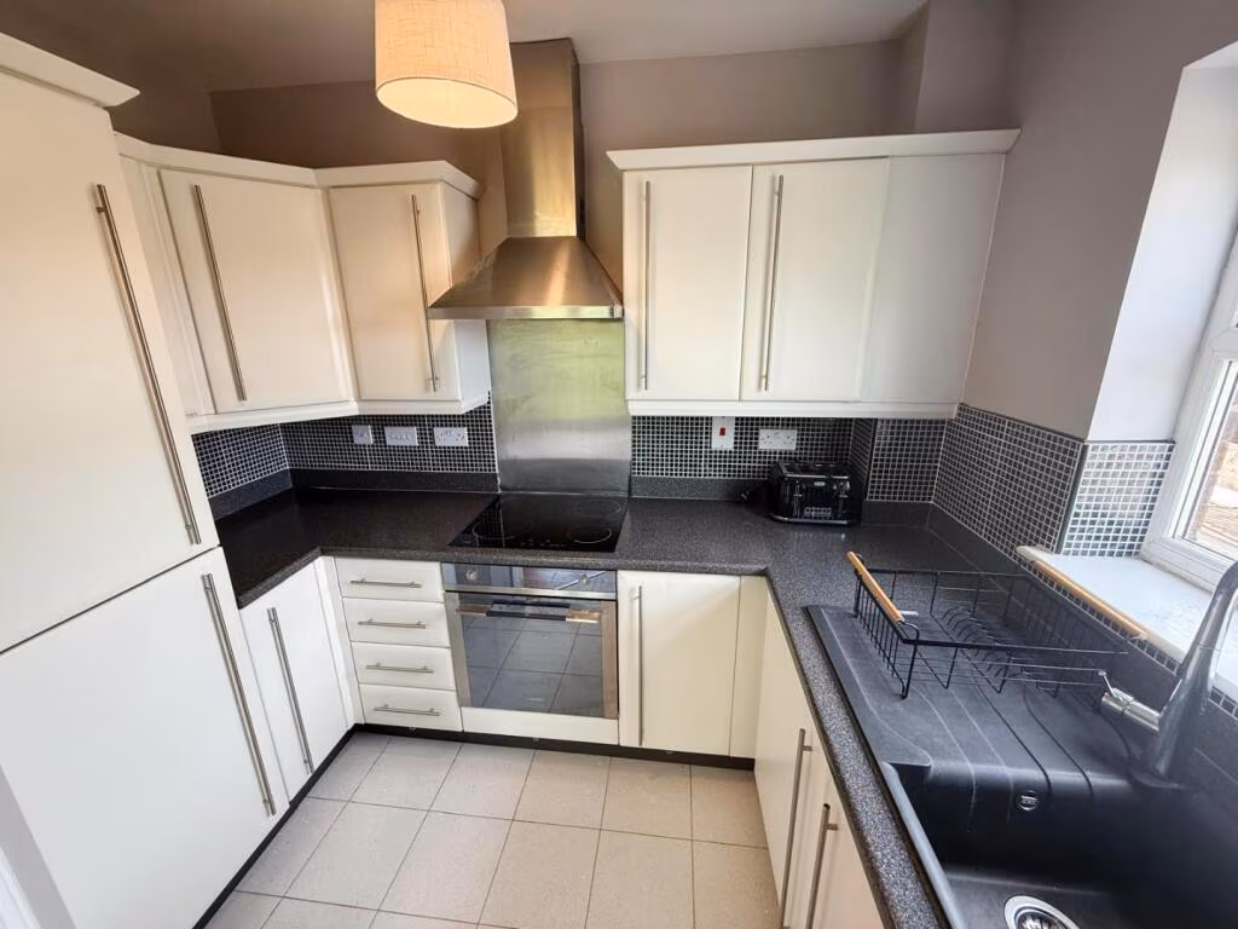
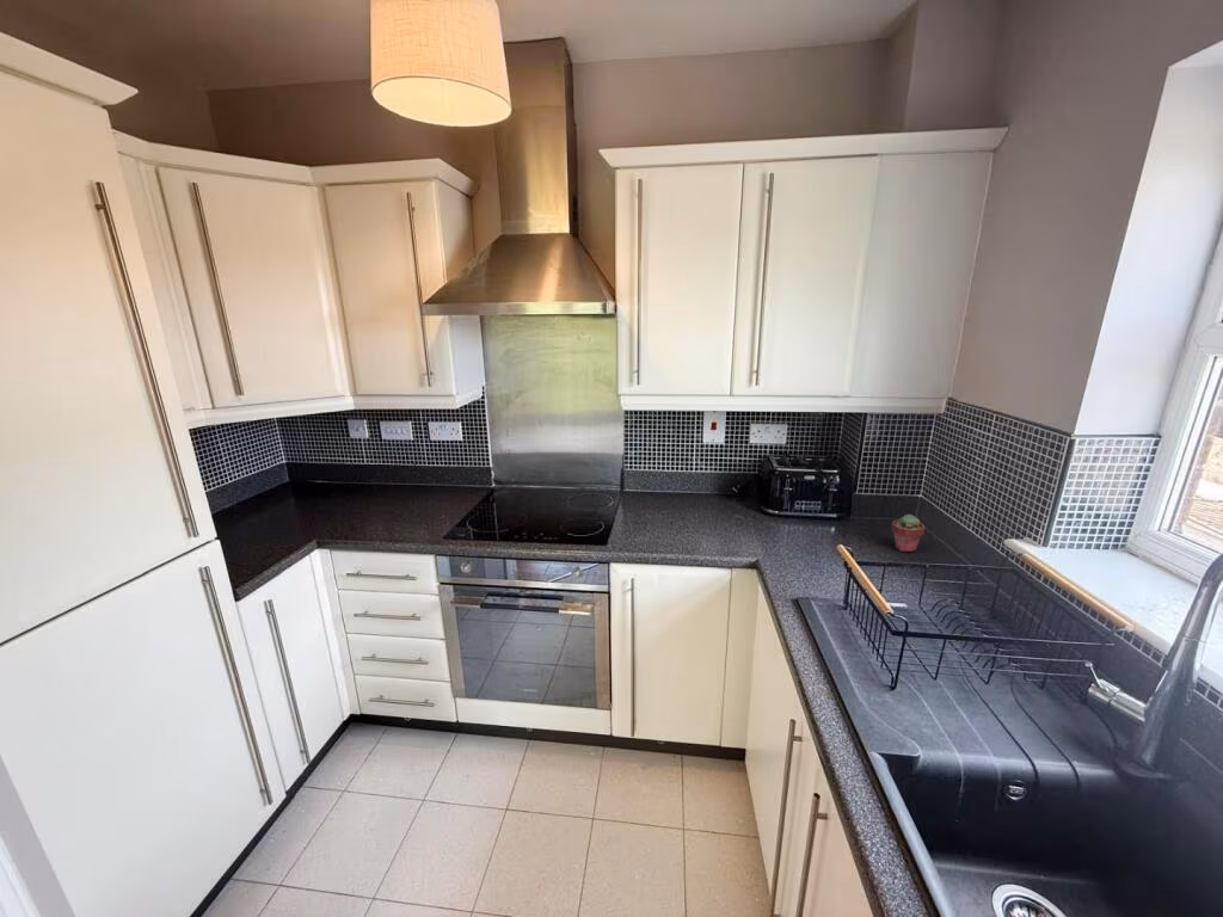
+ potted succulent (907, 531)
